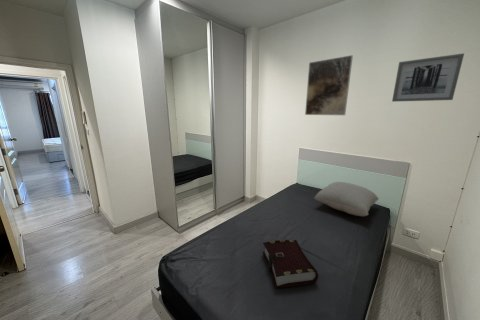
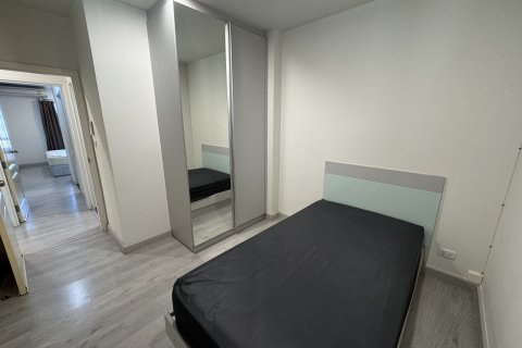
- pillow (347, 196)
- wall art (424, 80)
- book (287, 260)
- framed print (326, 88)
